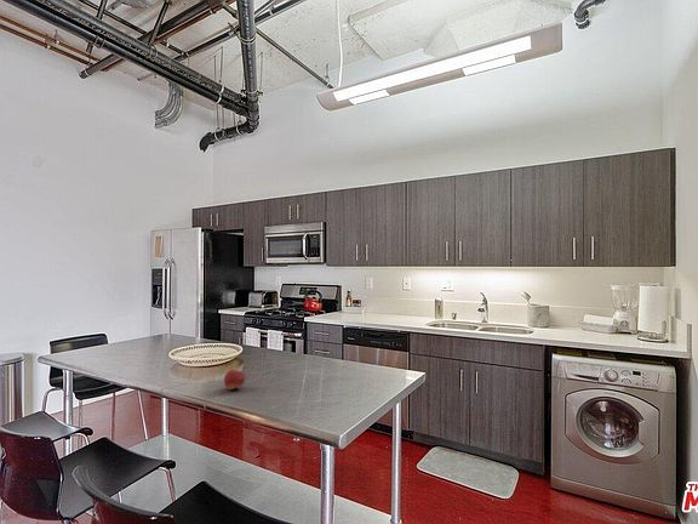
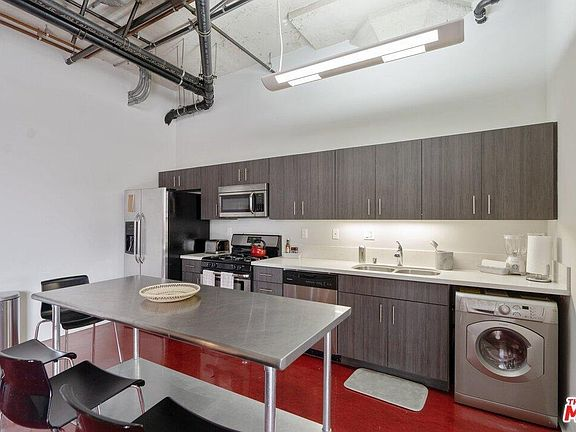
- apple (234, 378)
